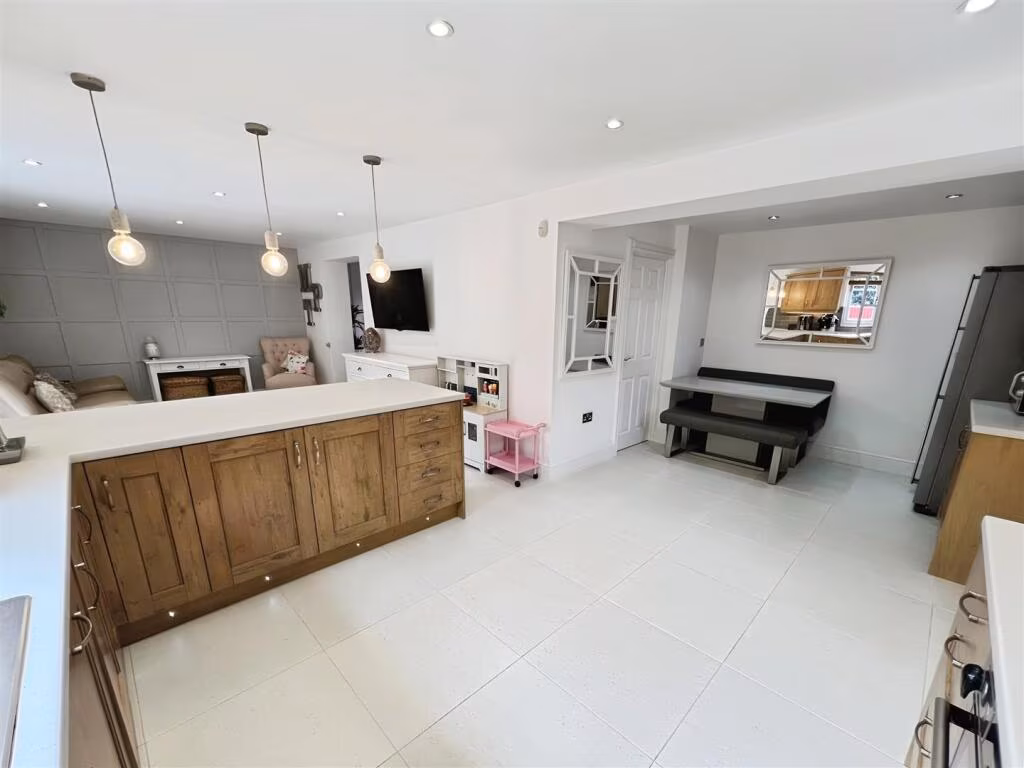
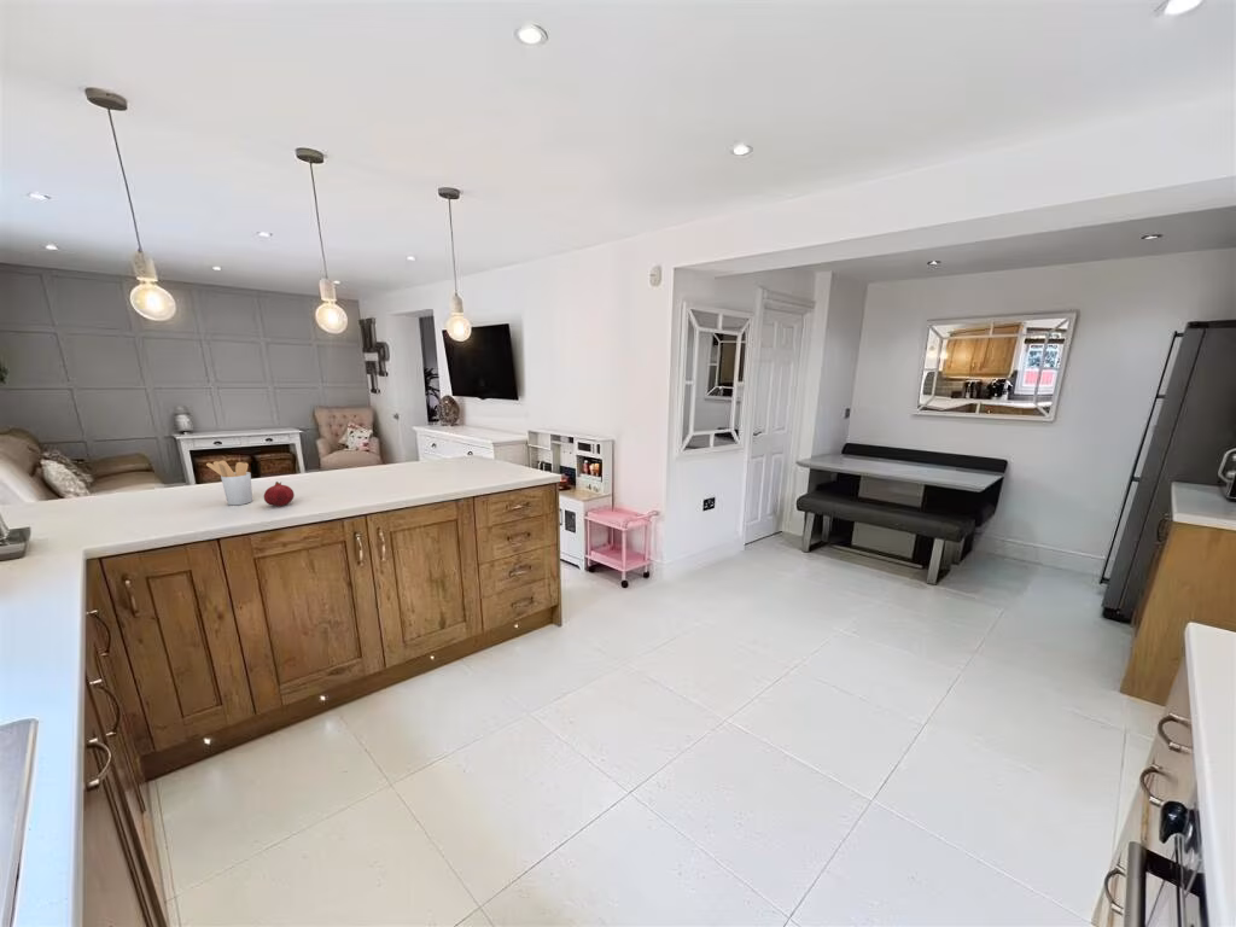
+ fruit (279, 492)
+ utensil holder (231, 480)
